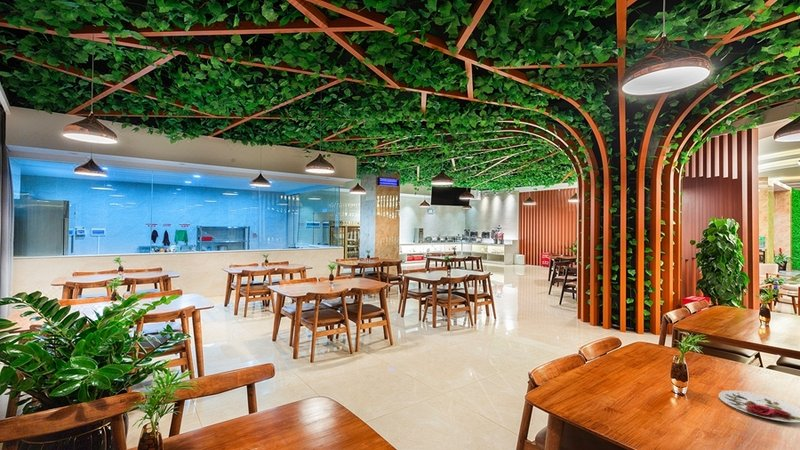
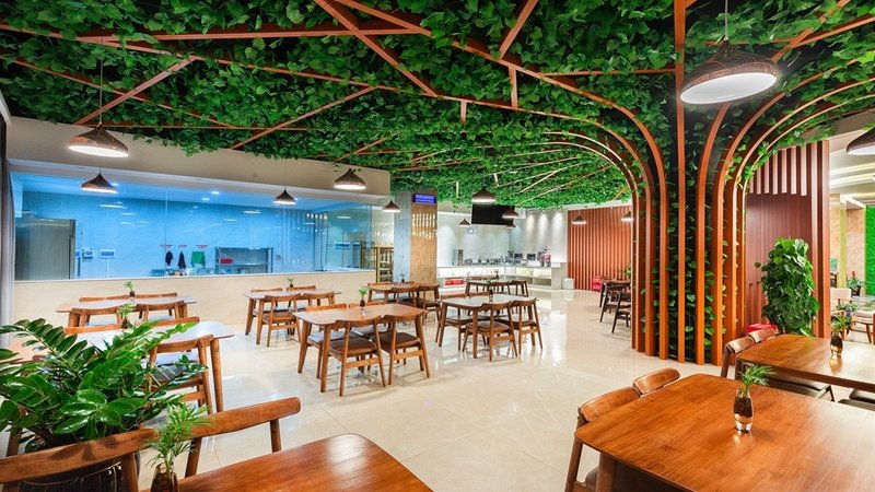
- plate (761, 404)
